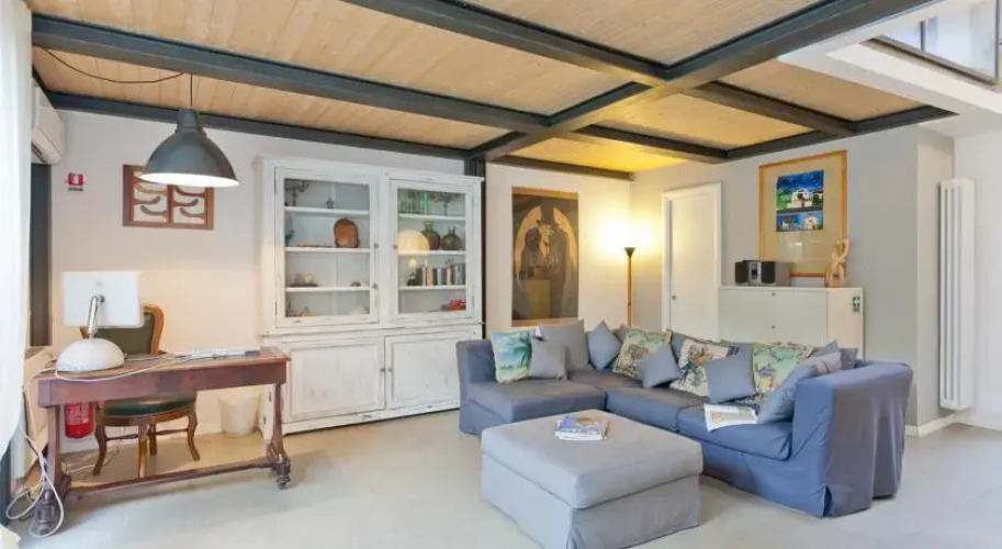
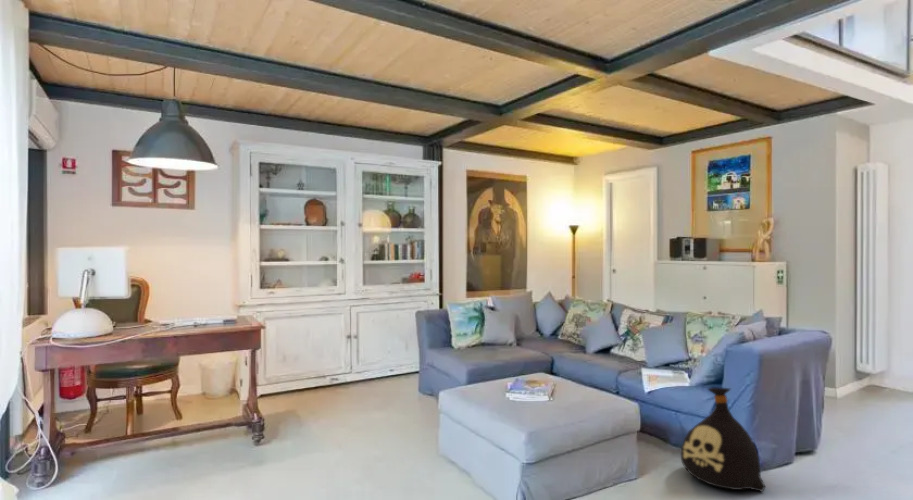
+ bag (720, 433)
